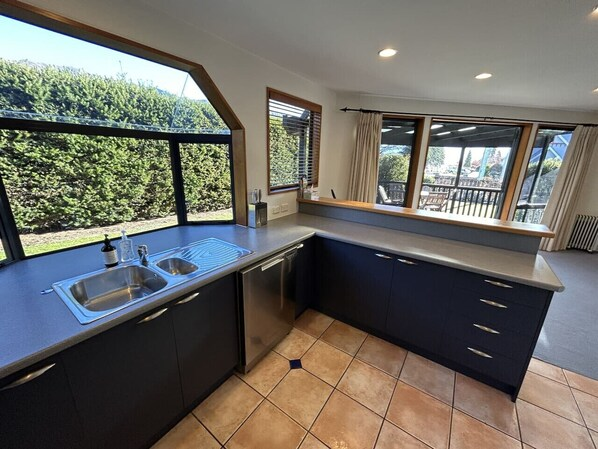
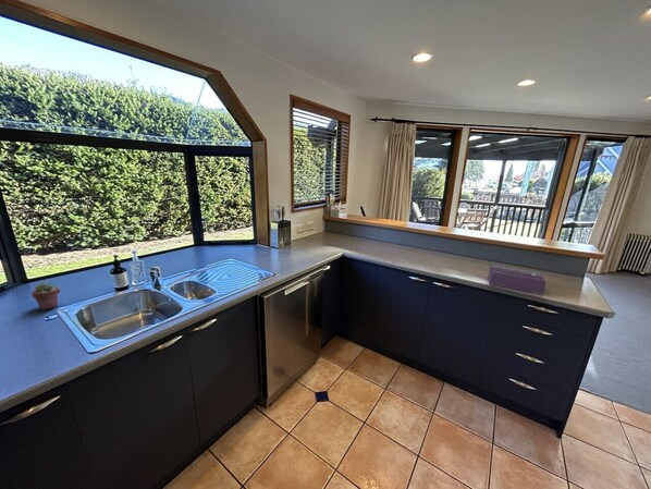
+ tissue box (514, 278)
+ potted succulent (46, 294)
